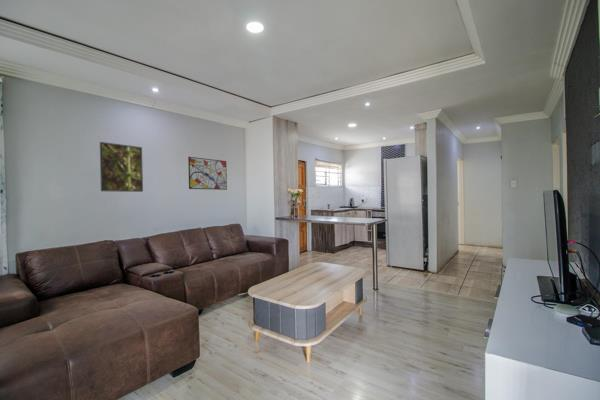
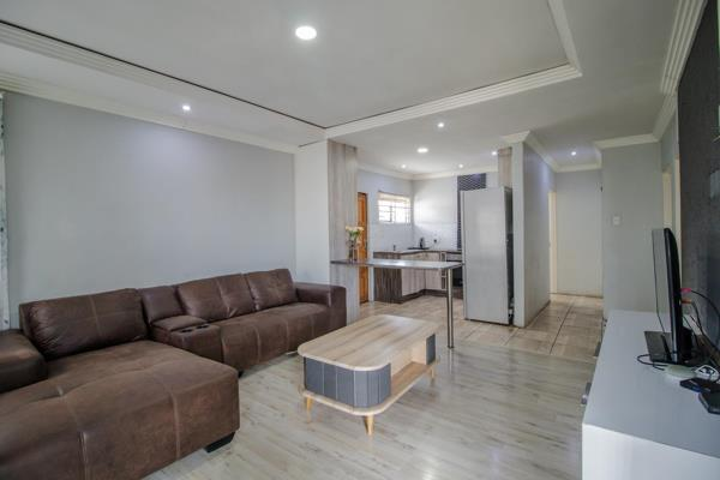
- wall art (208, 174)
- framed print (122, 168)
